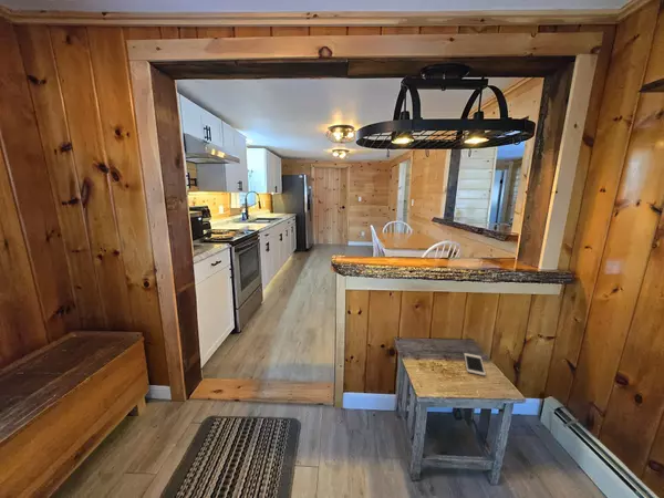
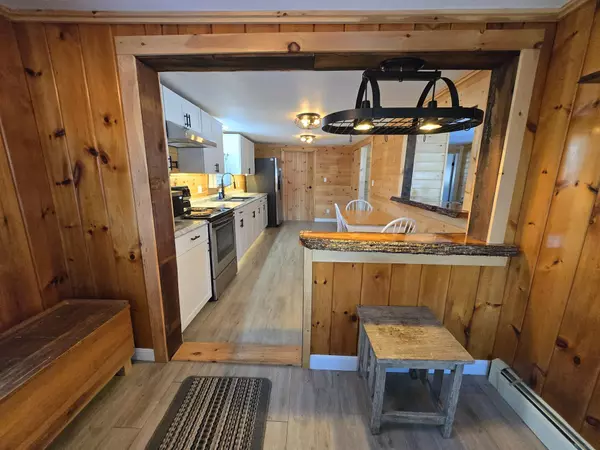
- cell phone (474, 363)
